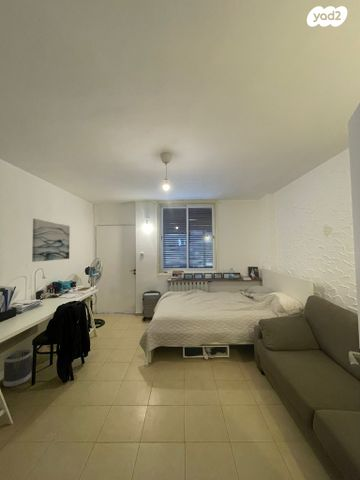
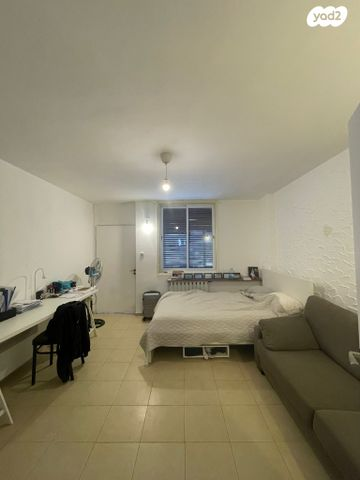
- wall art (53, 241)
- wastebasket (17, 367)
